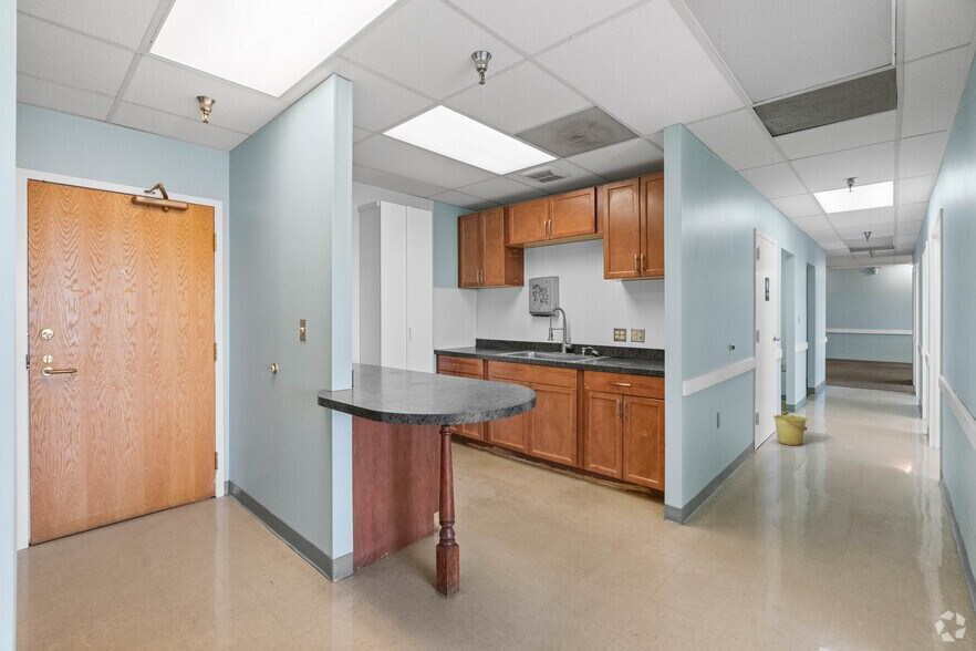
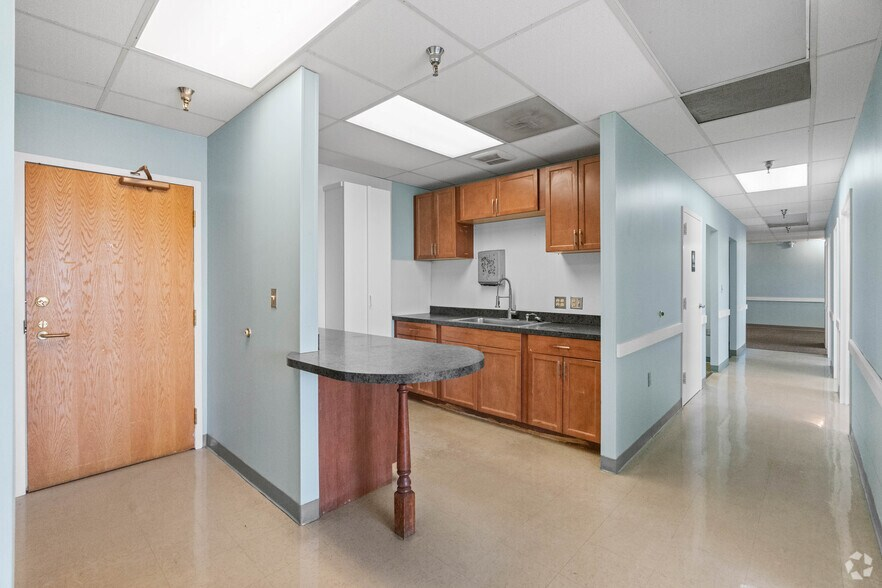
- bucket (790, 430)
